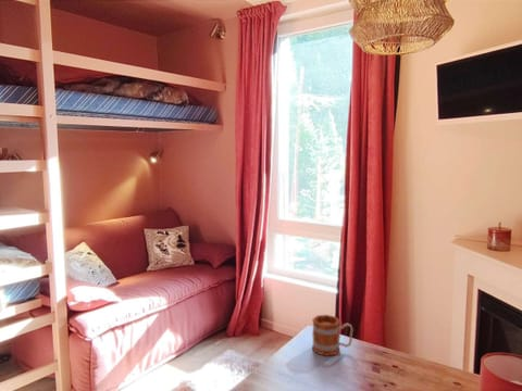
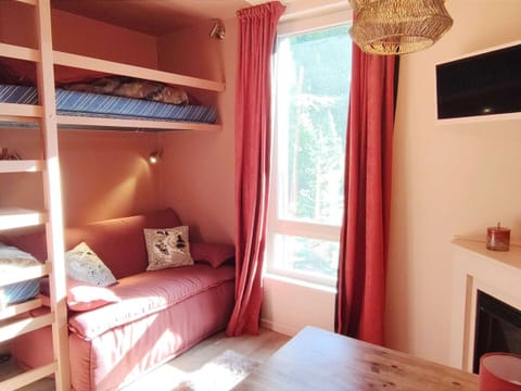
- mug (332, 335)
